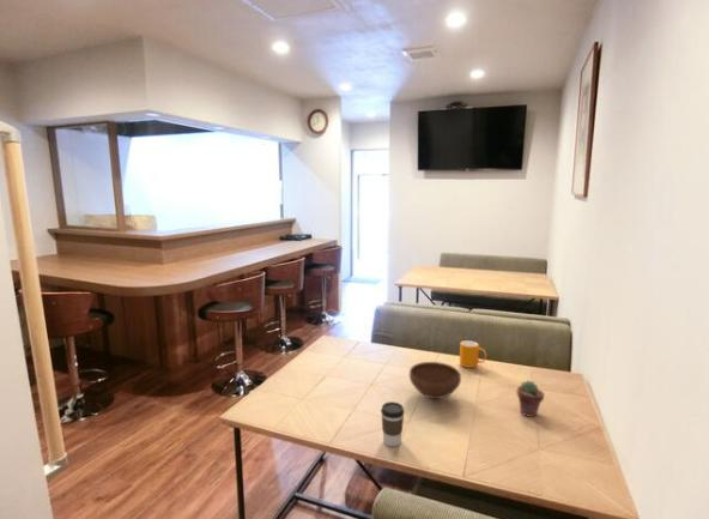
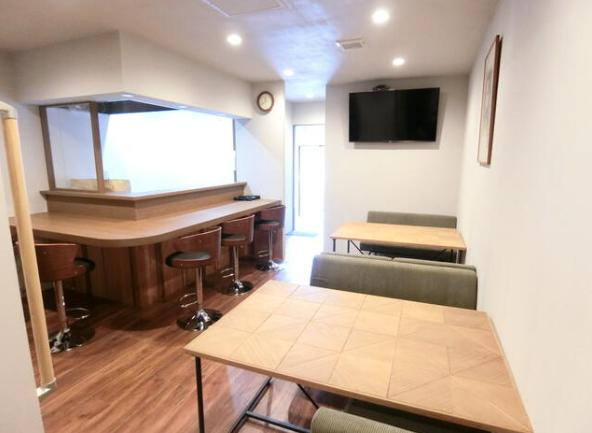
- coffee cup (392, 424)
- bowl (434, 384)
- mug (472, 355)
- potted succulent (529, 397)
